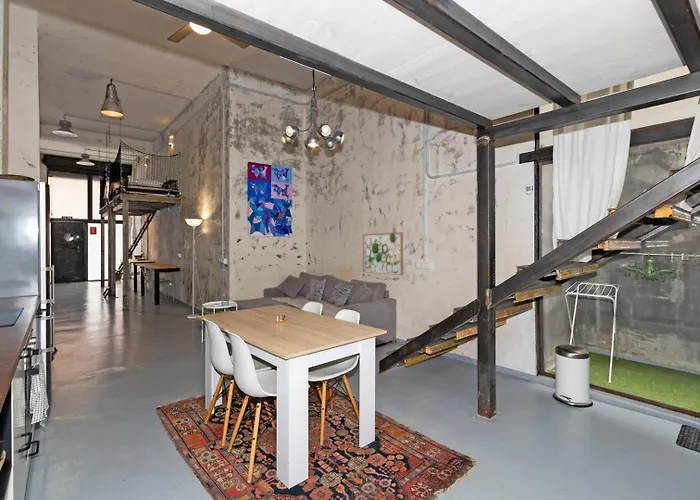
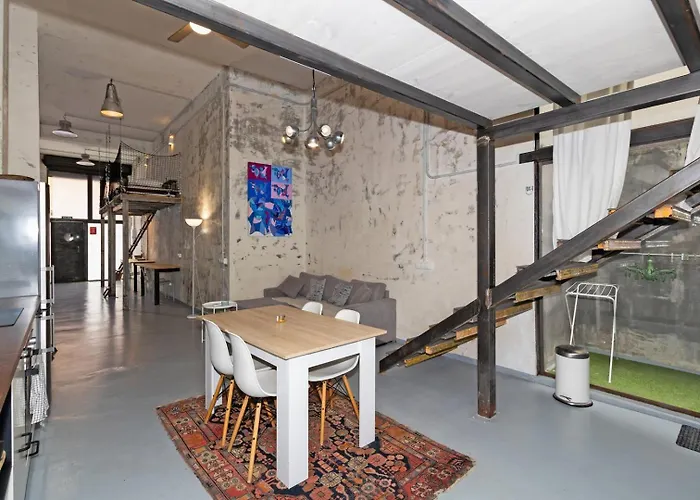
- wall art (381, 253)
